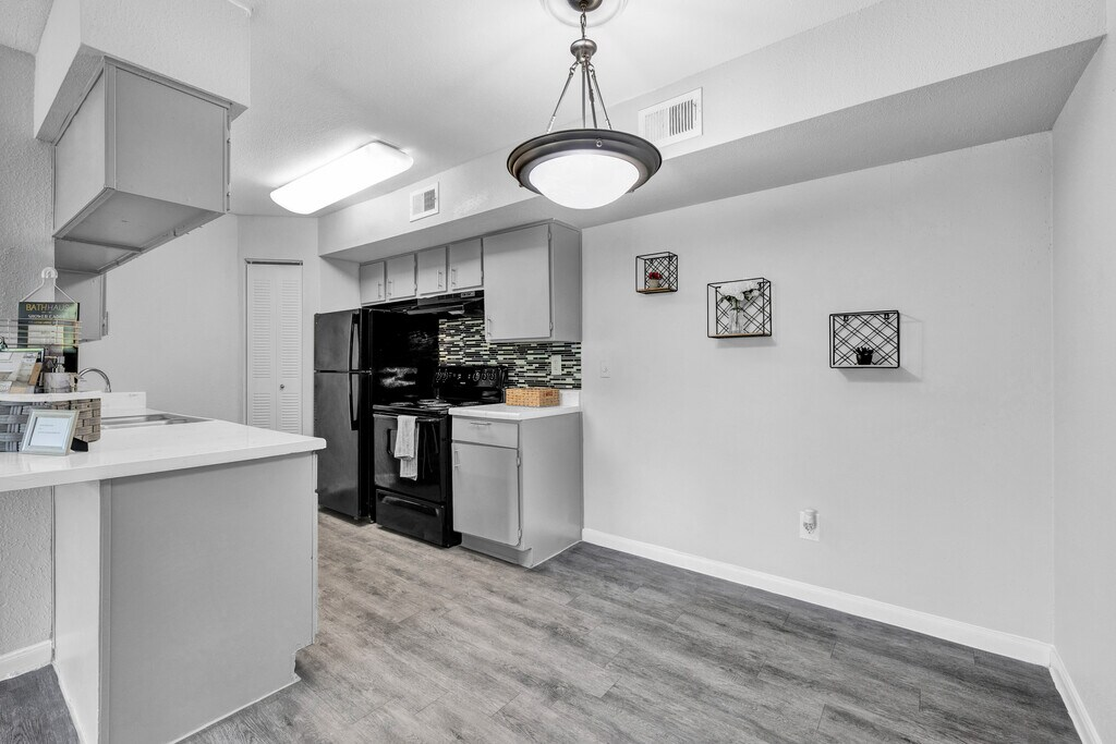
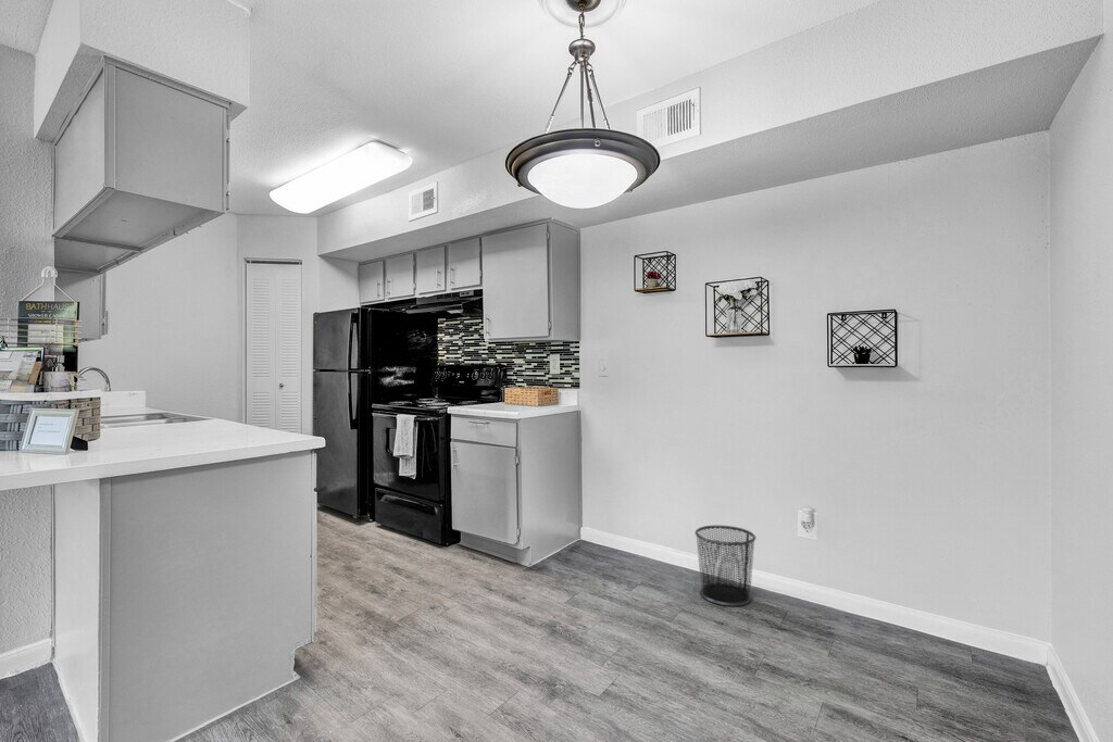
+ waste bin (725, 564)
